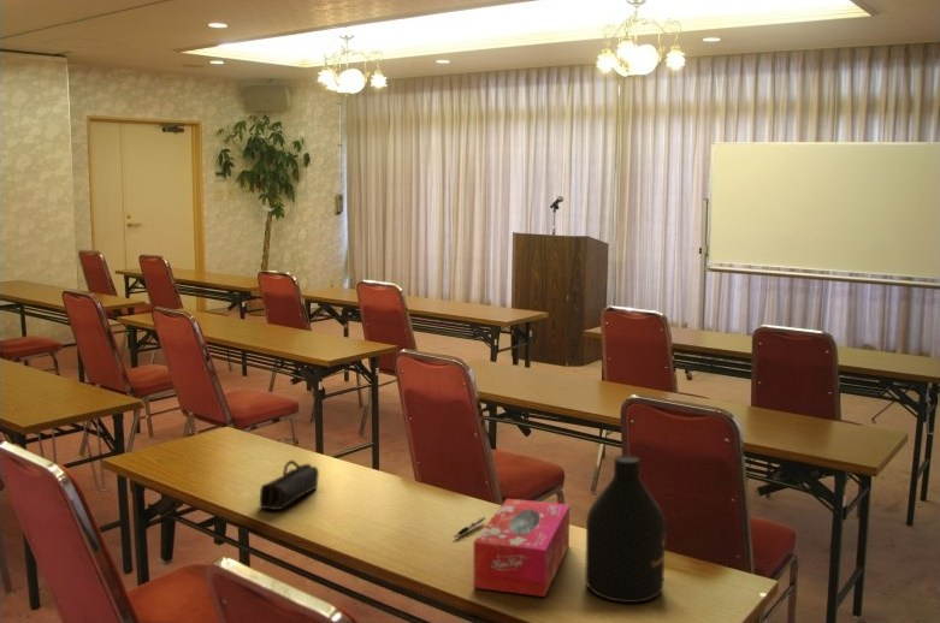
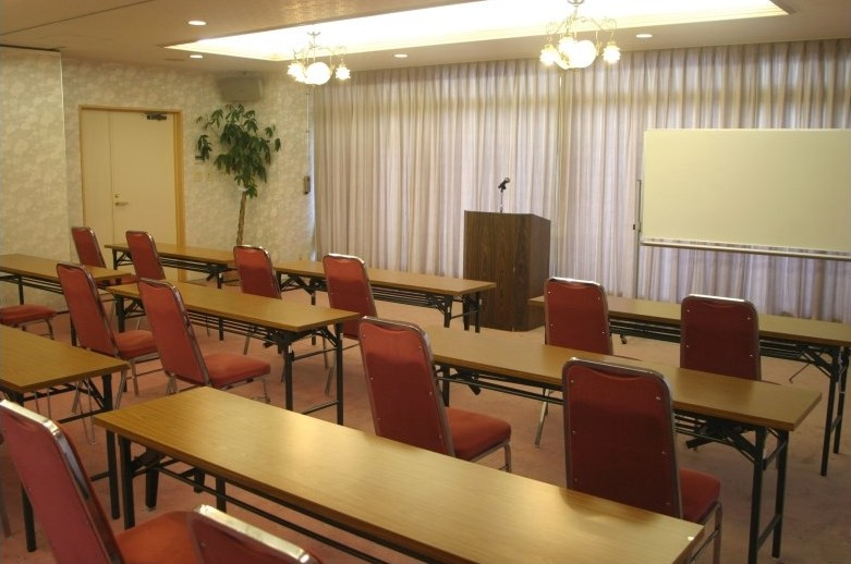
- bottle (625, 523)
- pen (469, 527)
- pencil case (290, 479)
- tissue box (524, 544)
